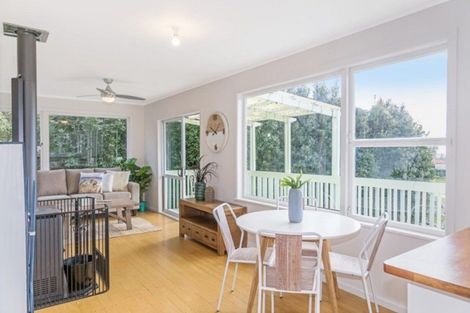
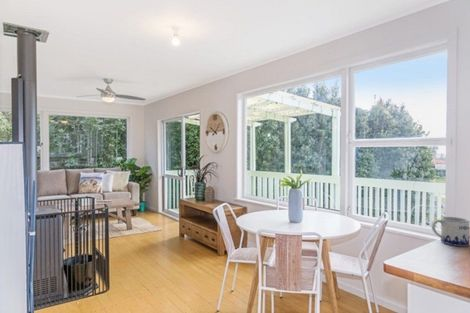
+ mug (451, 230)
